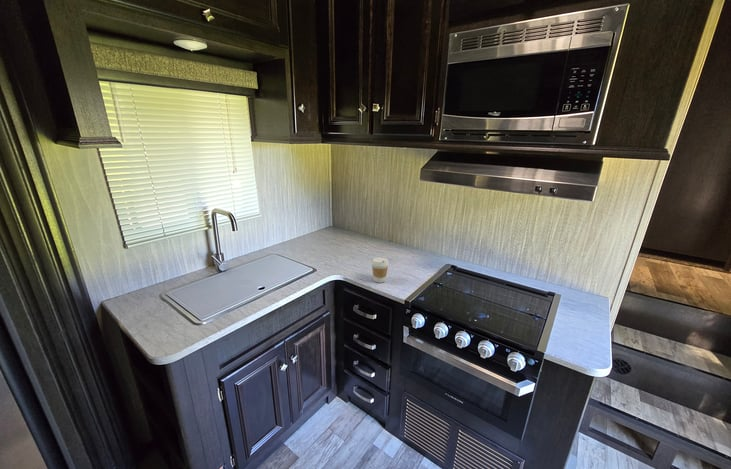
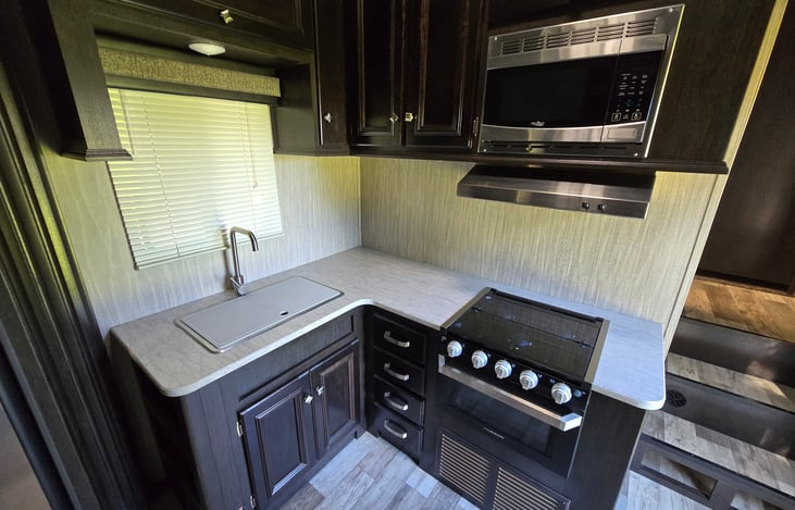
- coffee cup (379, 269)
